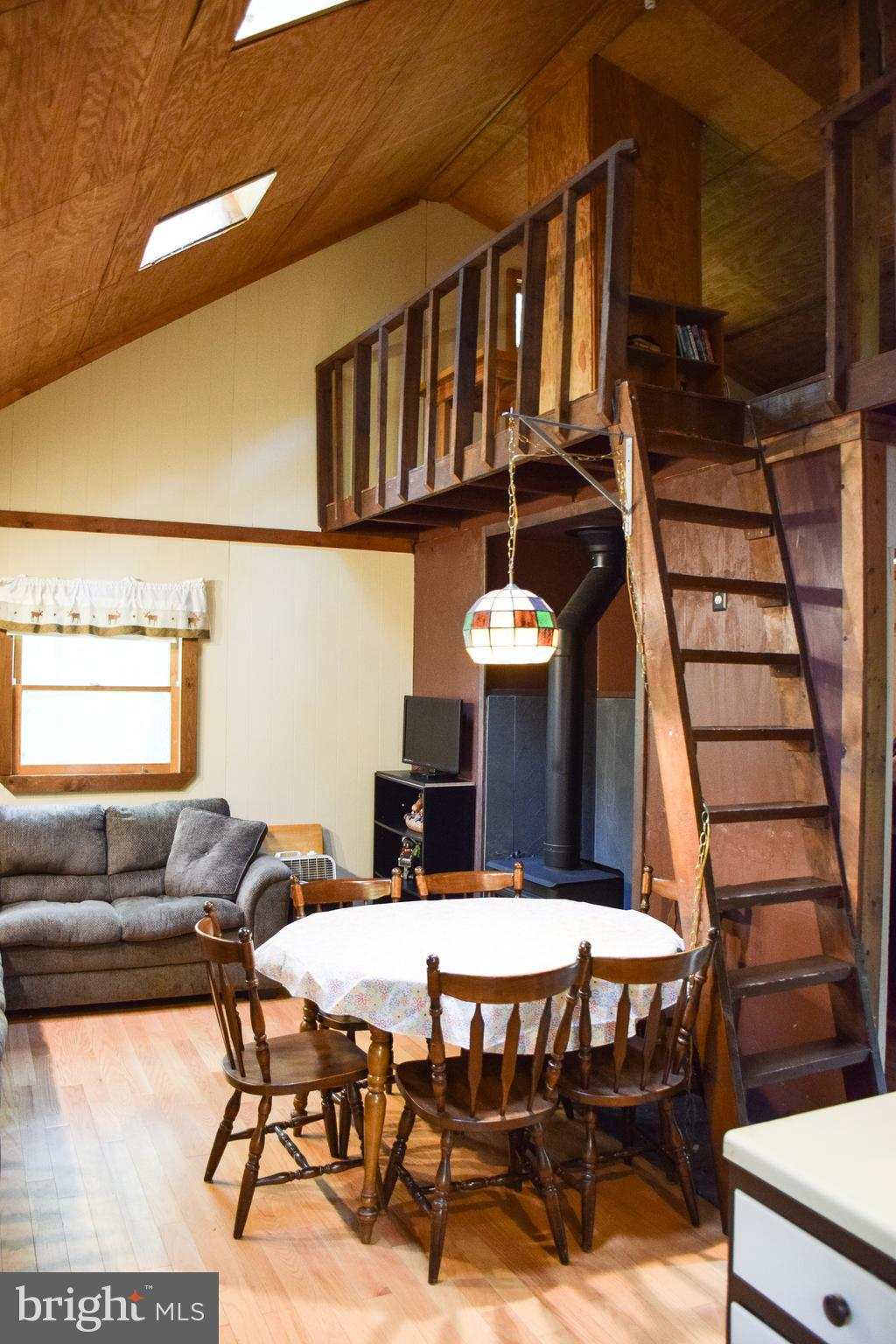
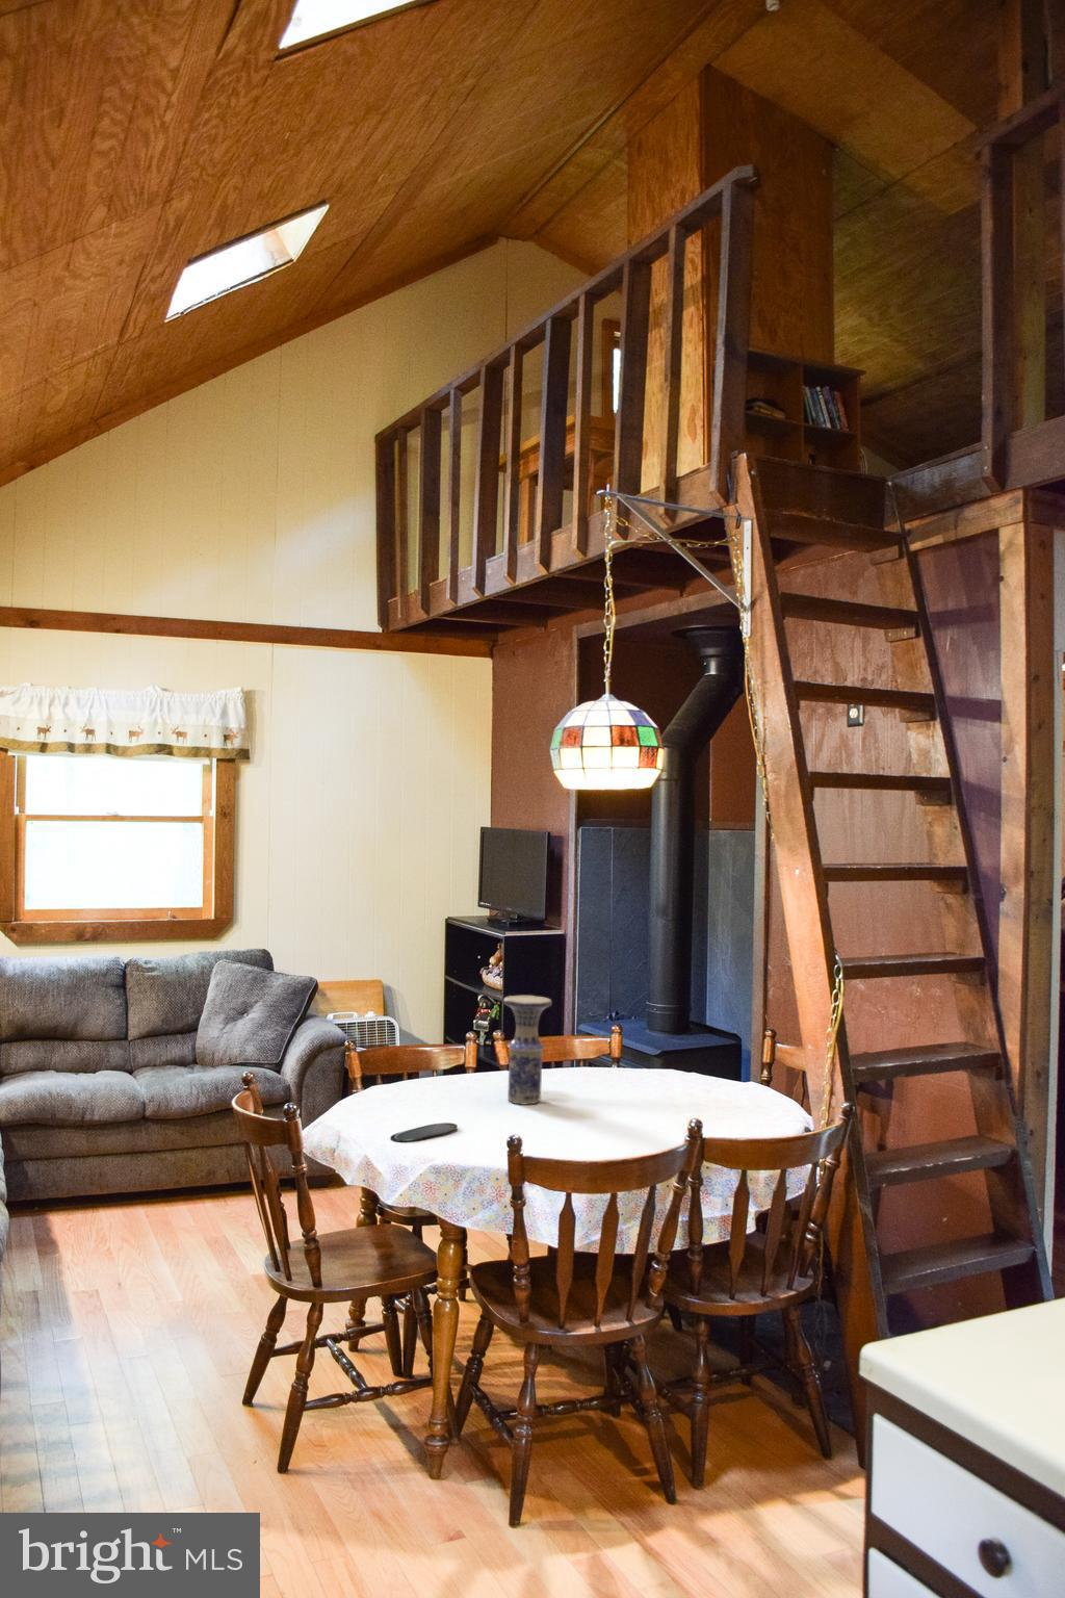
+ oval tray (424, 1131)
+ vase (527, 1049)
